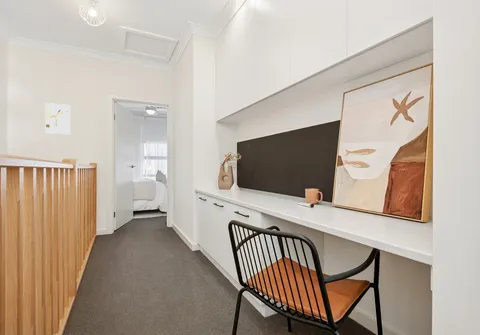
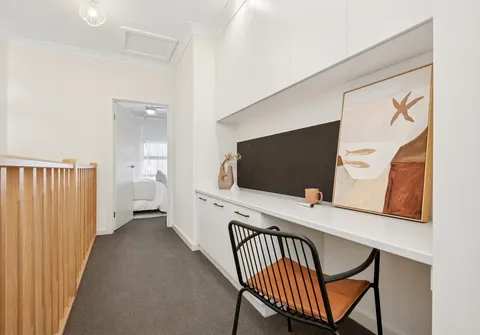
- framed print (57, 118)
